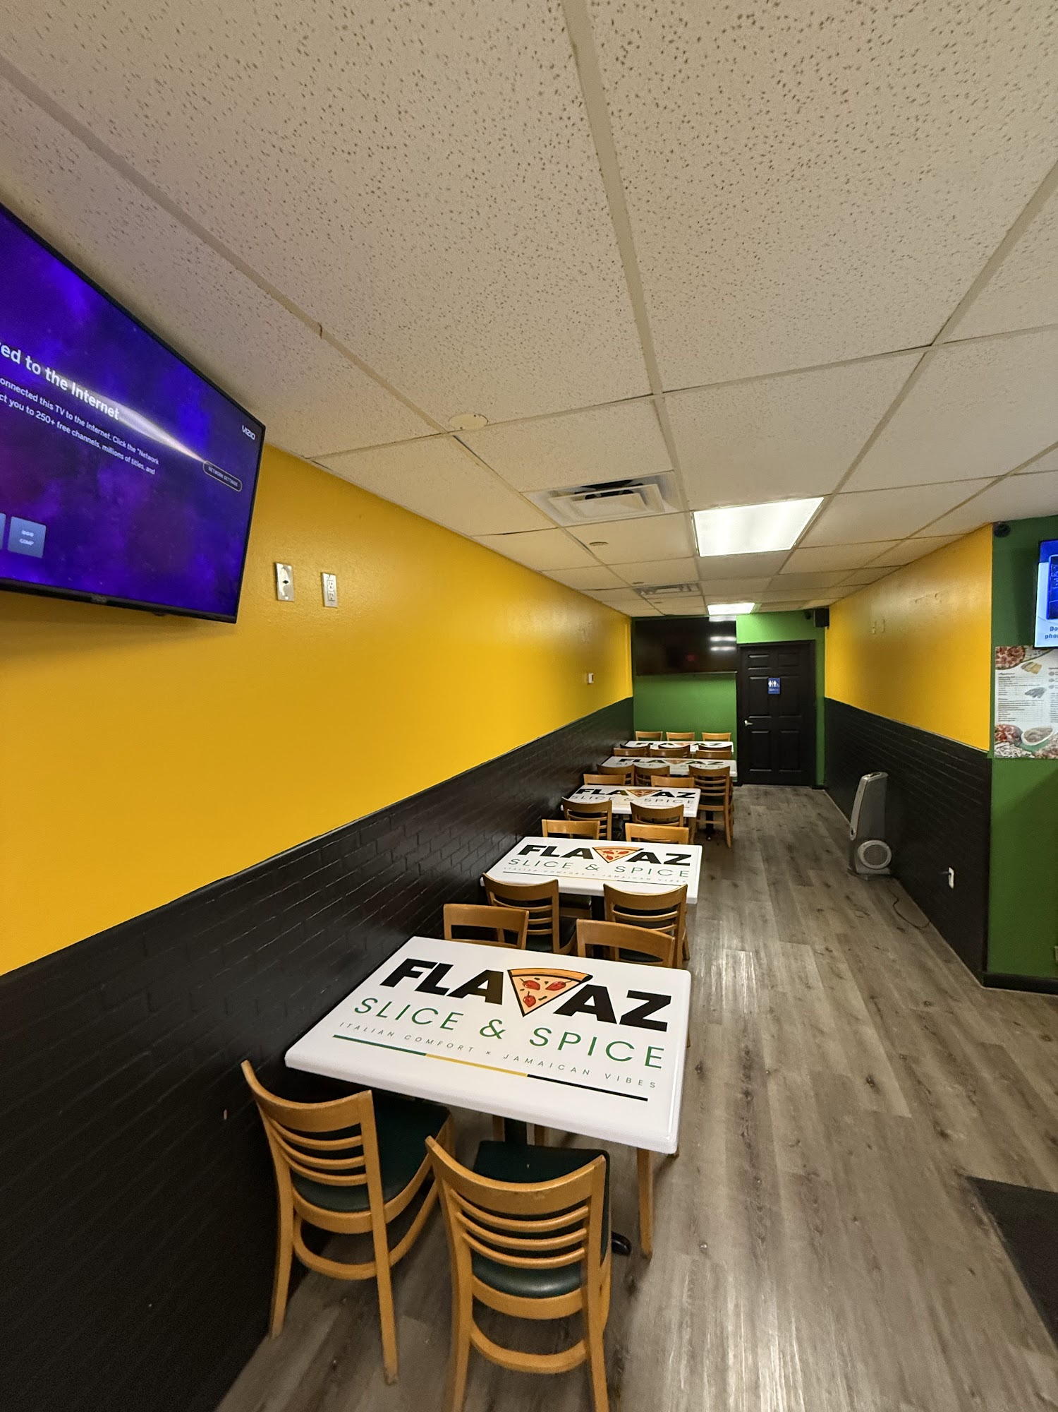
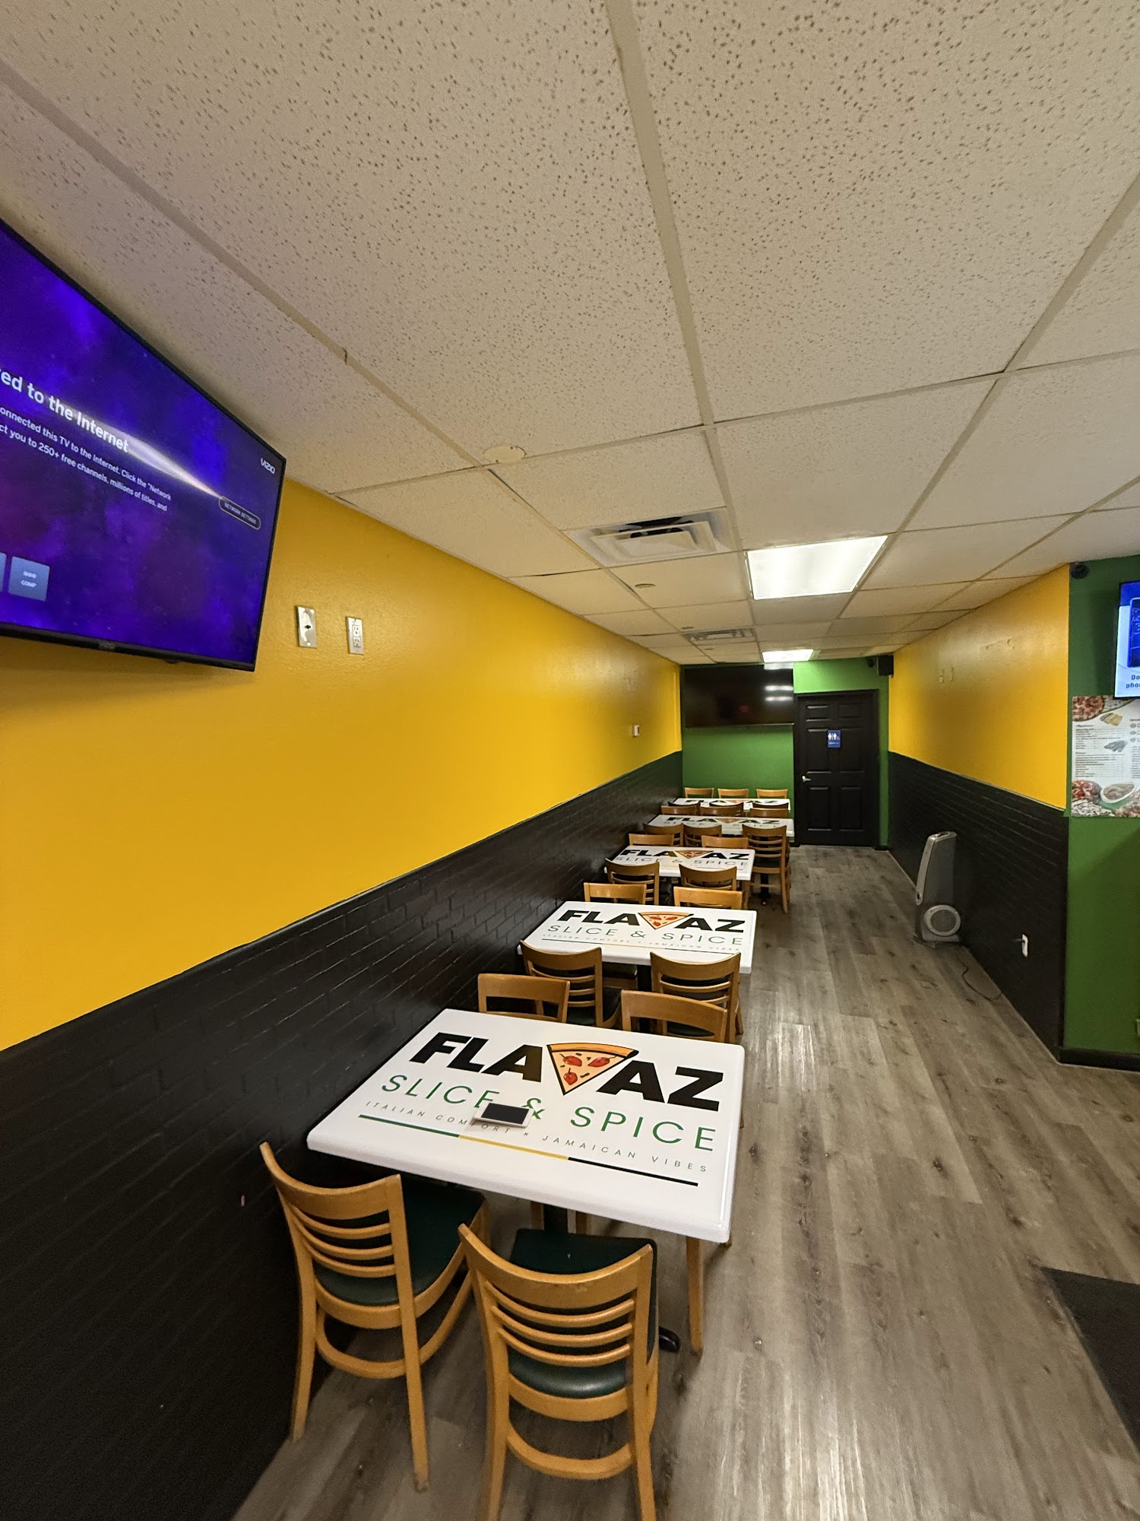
+ cell phone (504, 1114)
